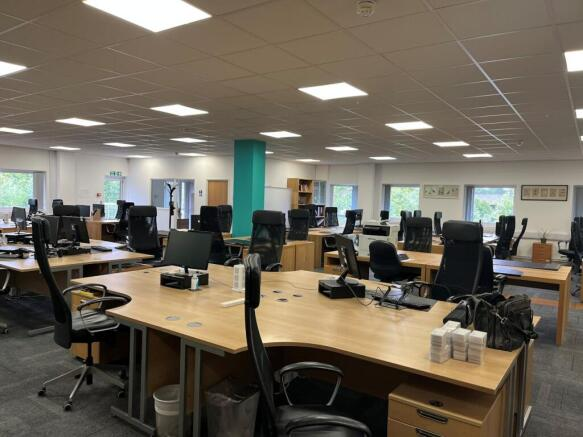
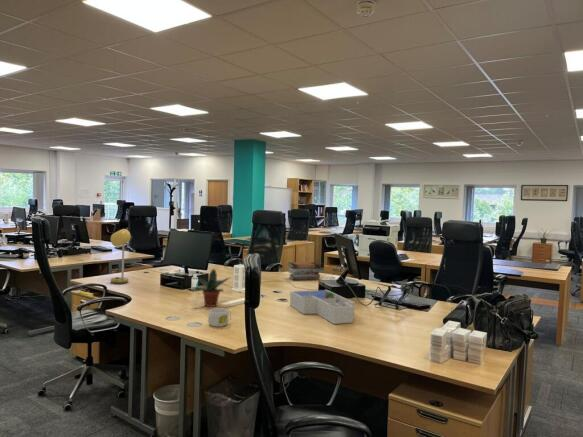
+ desk organizer (323, 305)
+ potted plant (211, 288)
+ mug (218, 317)
+ book stack (303, 271)
+ desk lamp (122, 255)
